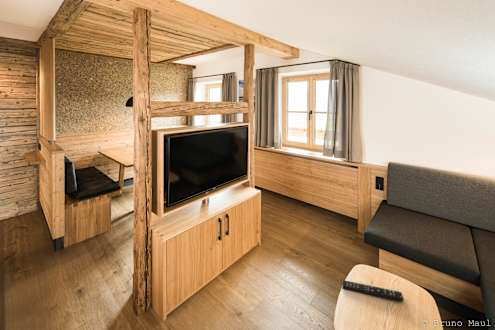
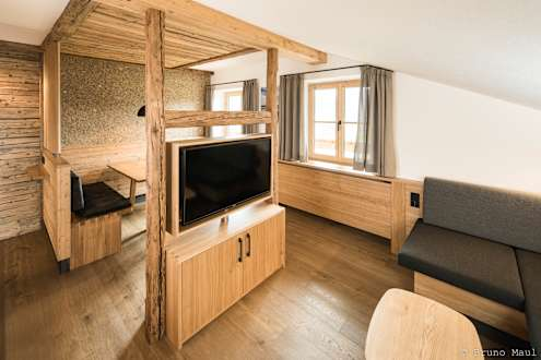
- remote control (371, 290)
